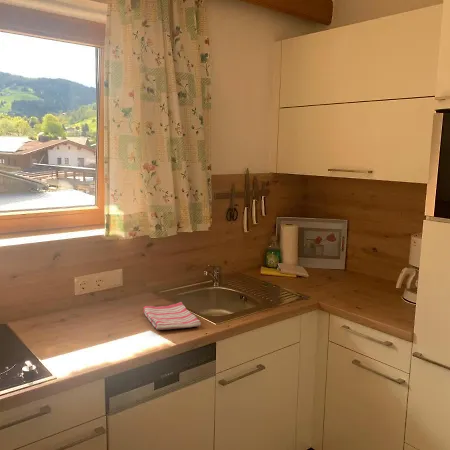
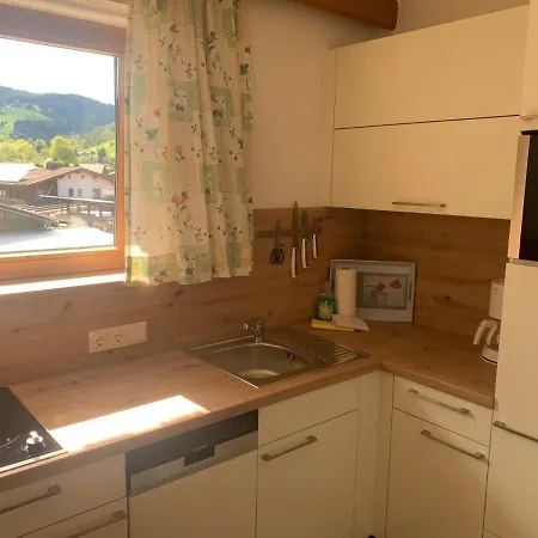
- dish towel (170, 315)
